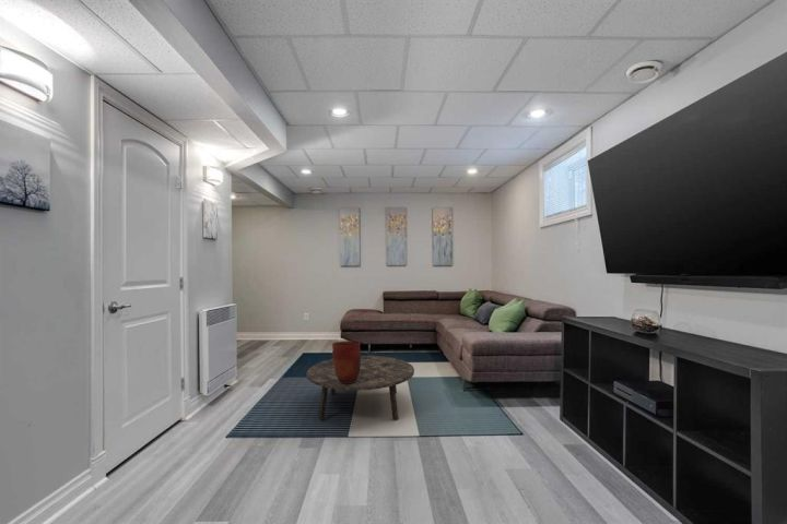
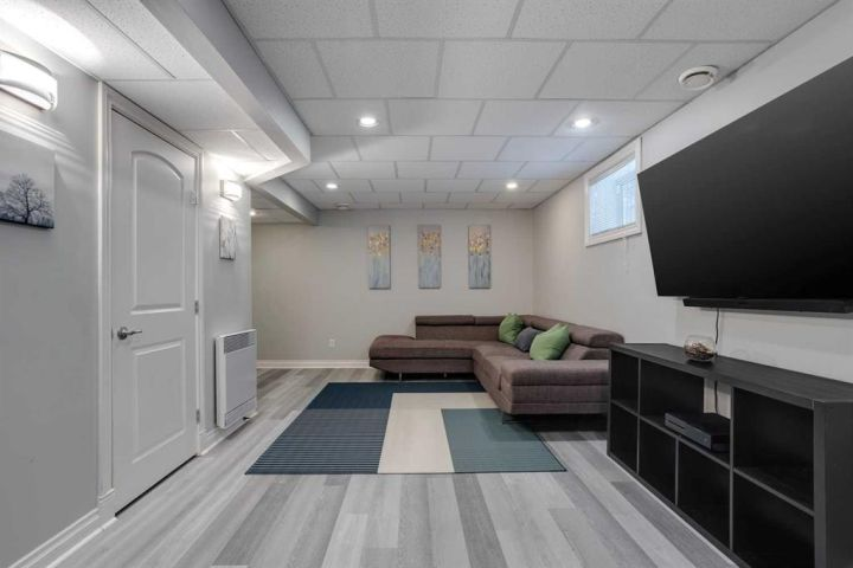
- vase (346, 361)
- coffee table (361, 386)
